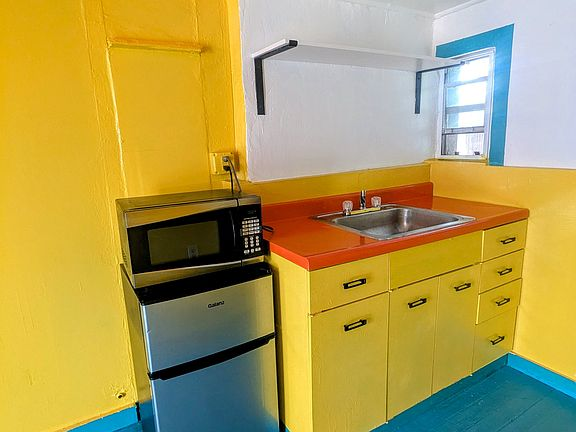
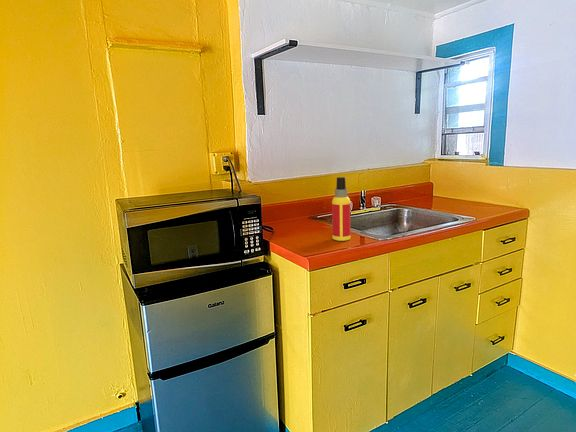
+ spray bottle (341, 208)
